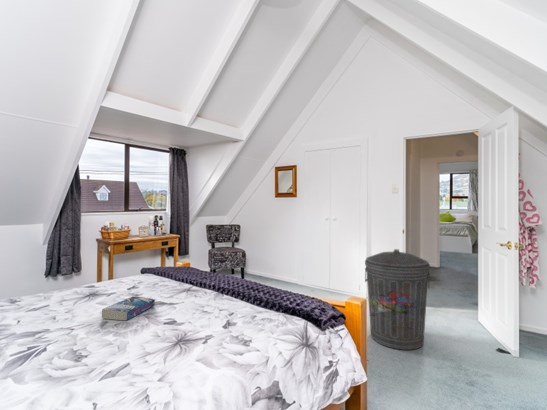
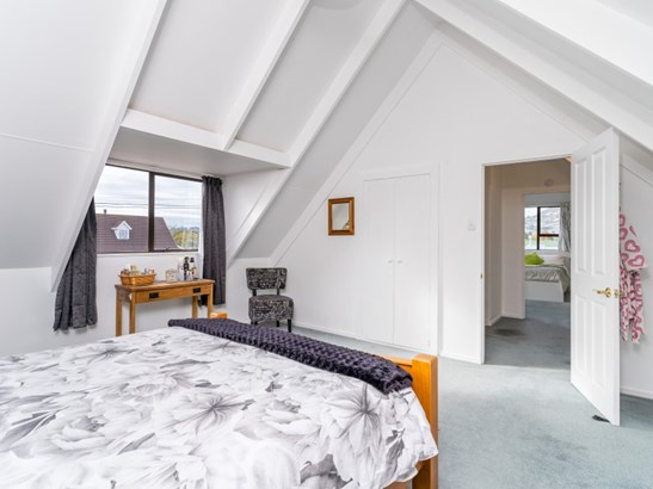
- trash can (396, 294)
- book (129, 307)
